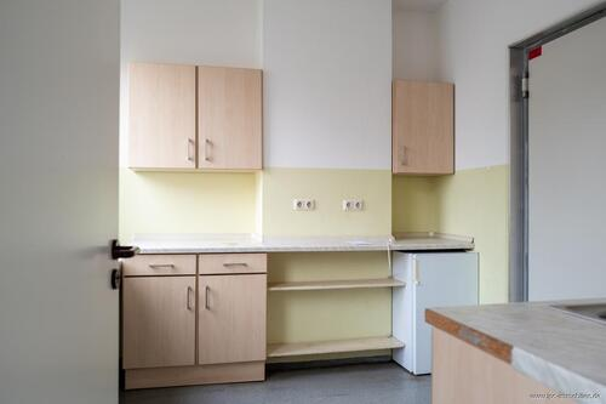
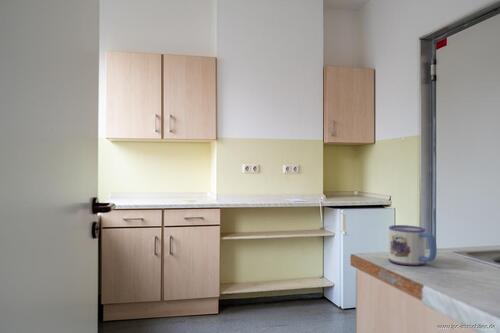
+ mug (412, 245)
